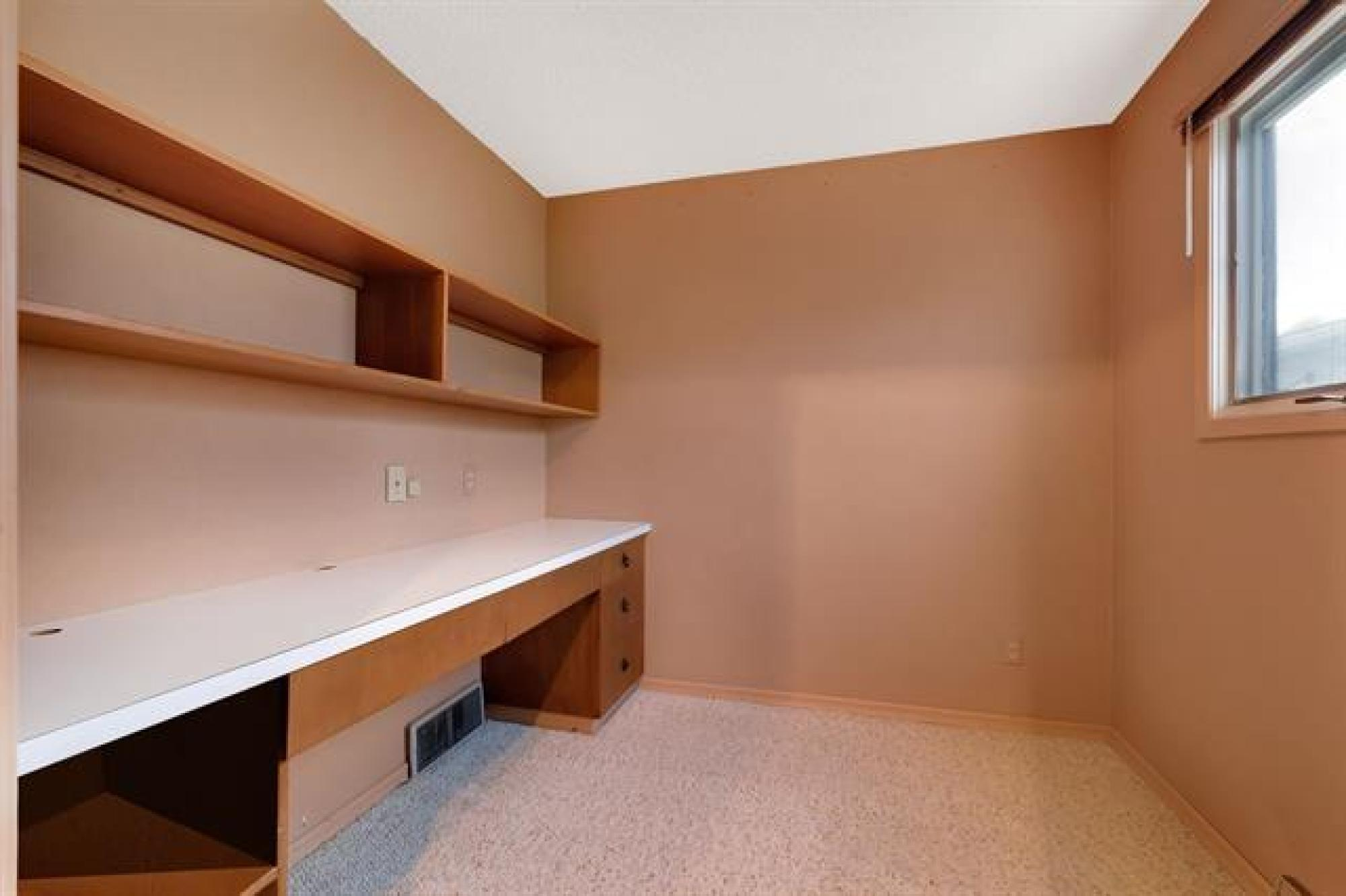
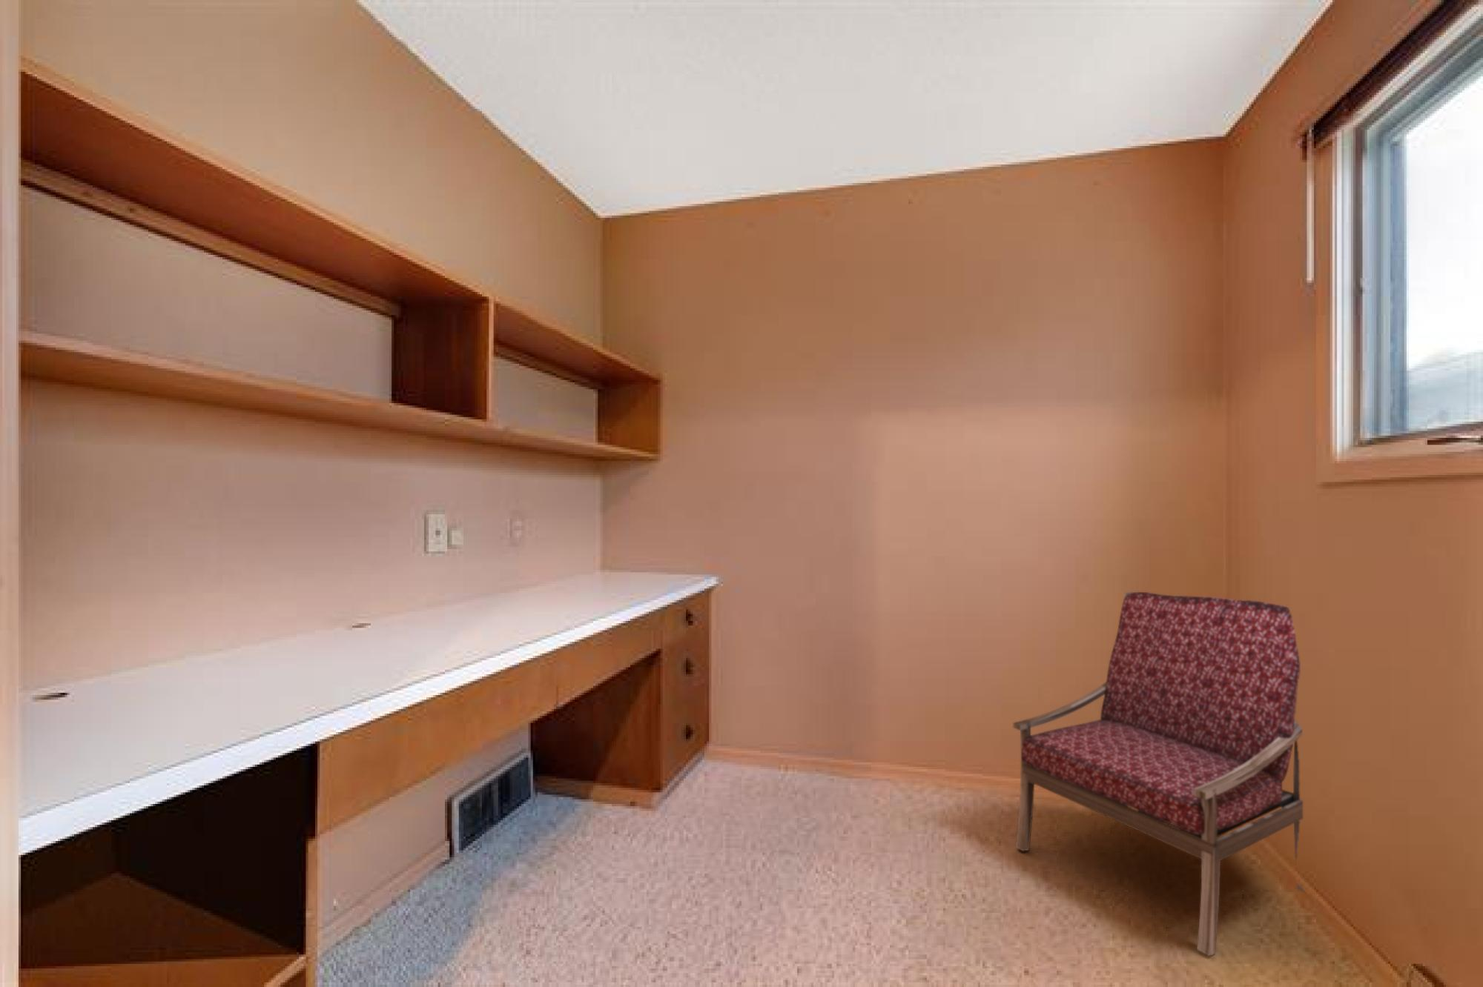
+ armchair (1160, 734)
